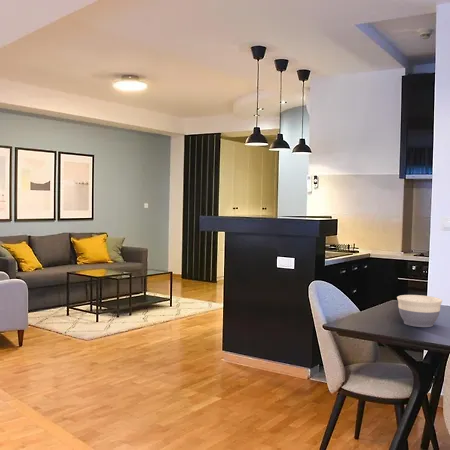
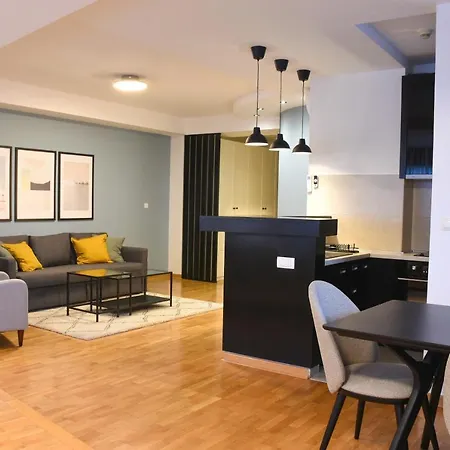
- bowl (418, 311)
